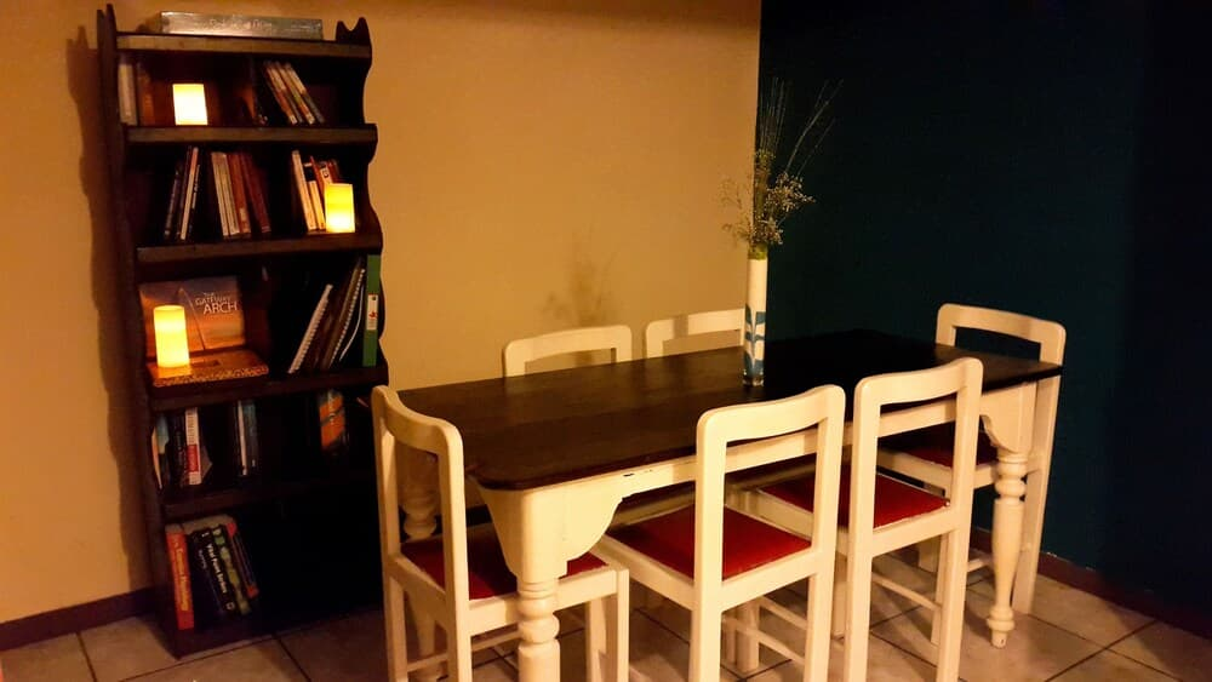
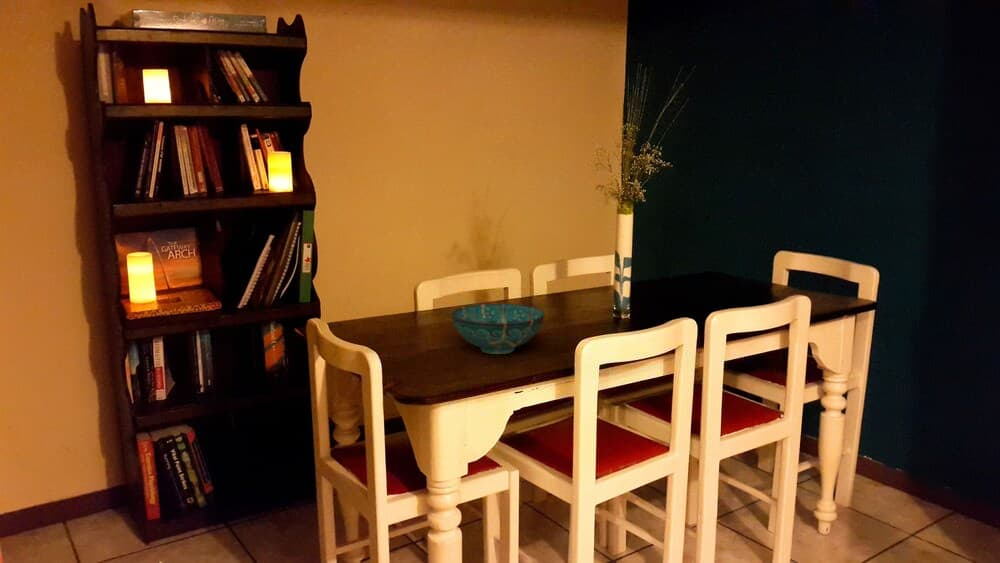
+ decorative bowl (497, 331)
